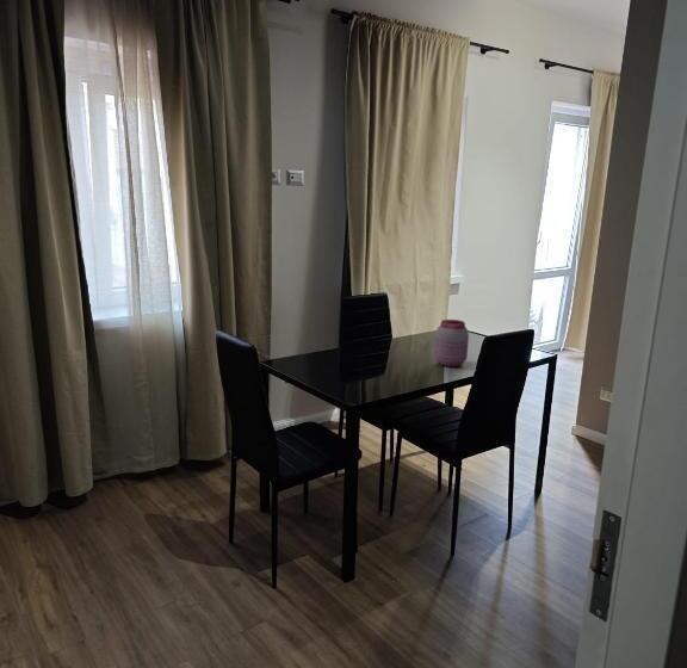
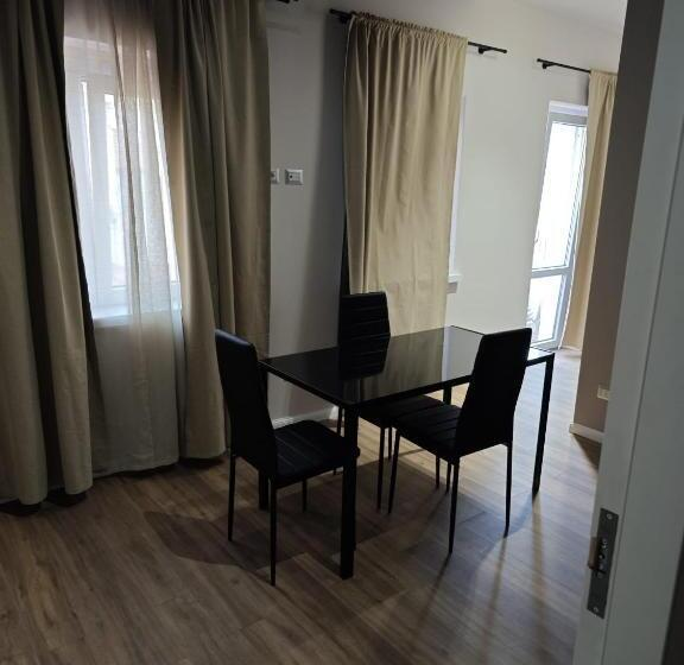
- jar (451, 342)
